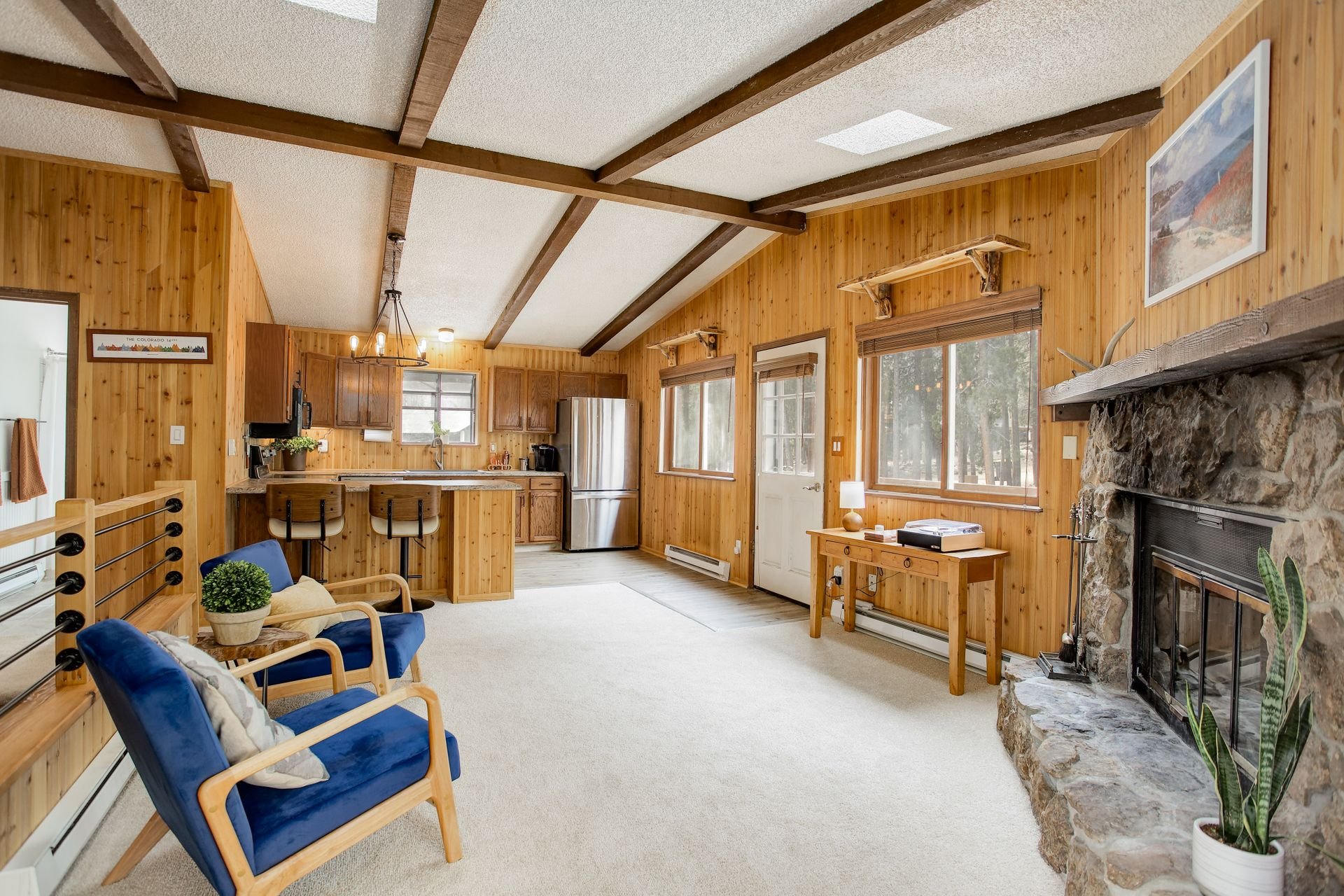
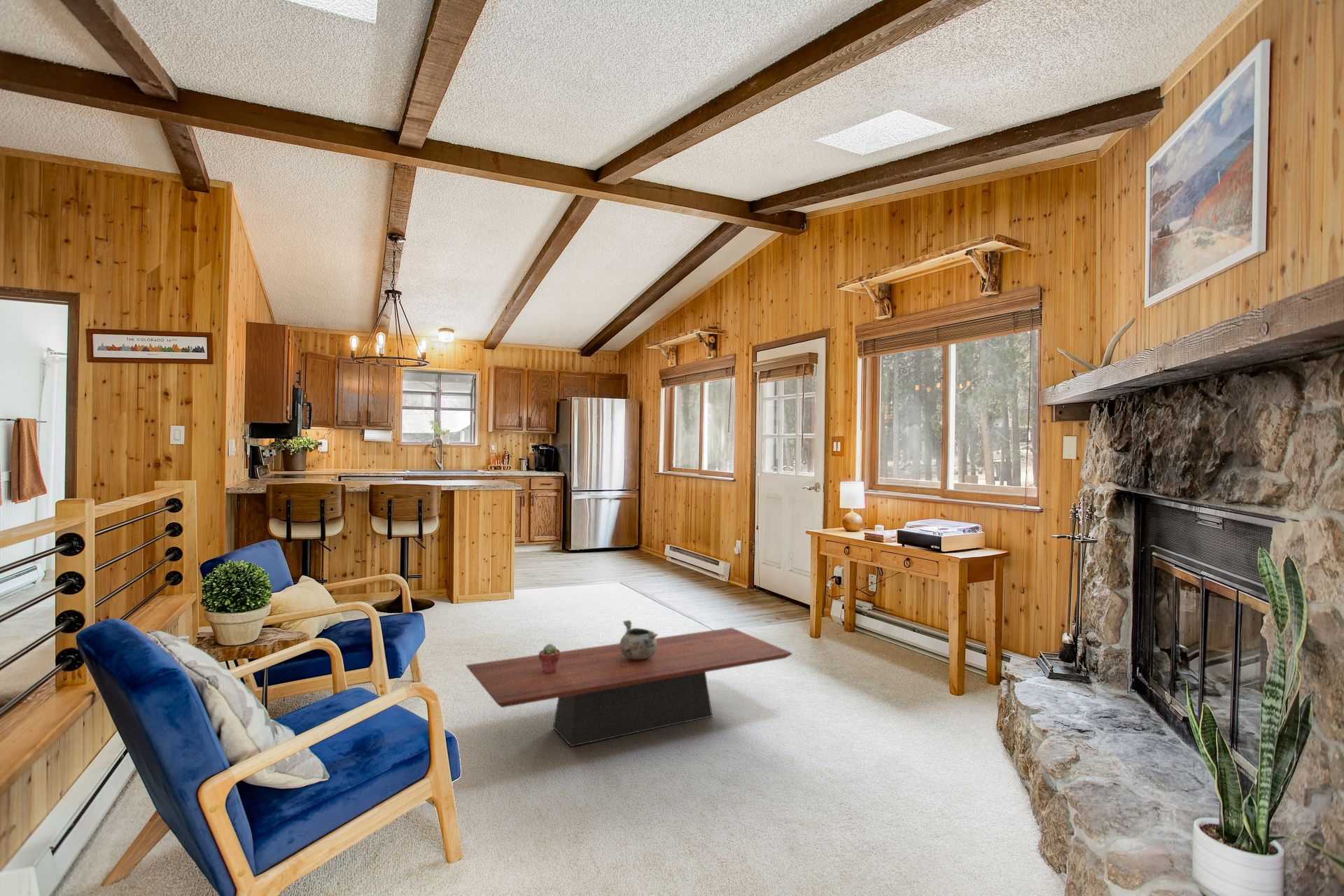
+ potted succulent (550, 657)
+ decorative bowl (638, 640)
+ coffee table (635, 690)
